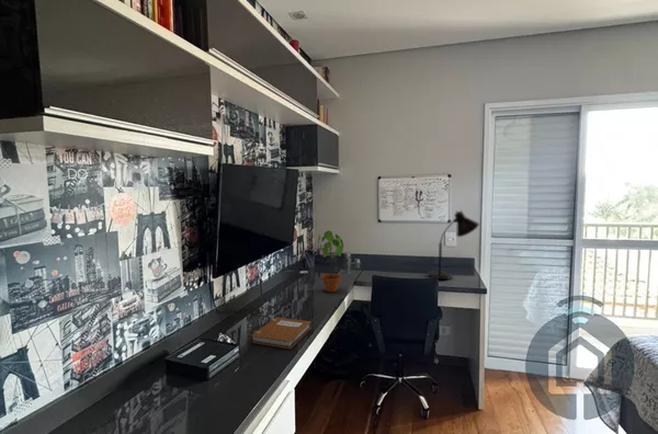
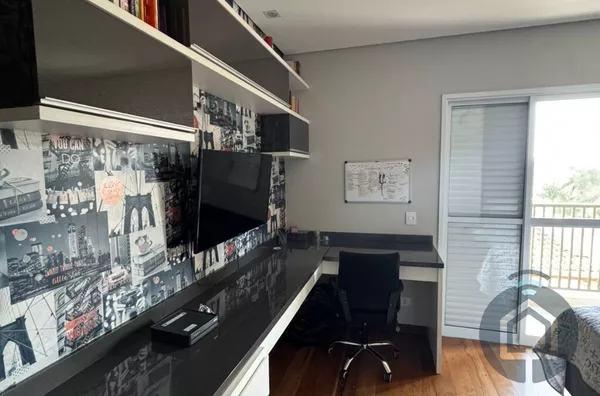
- notebook (282, 331)
- desk lamp (457, 236)
- potted plant (331, 261)
